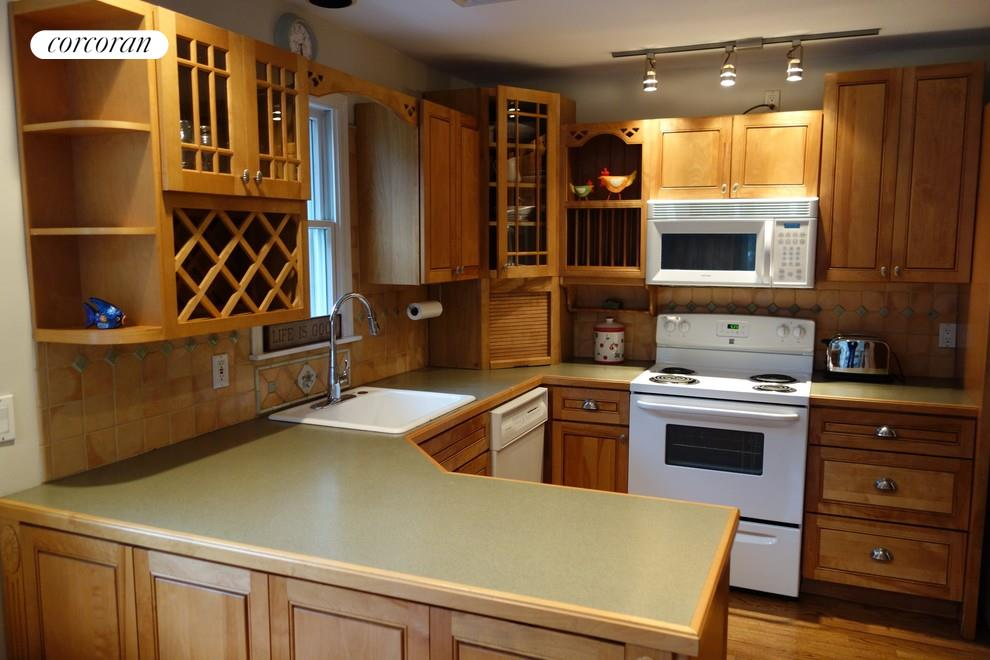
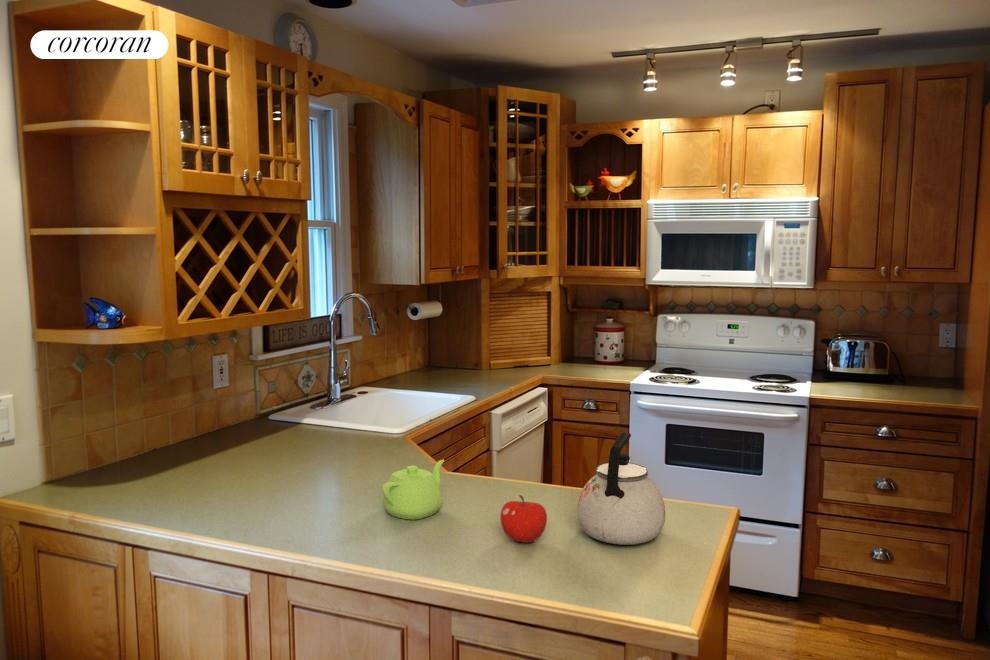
+ teapot (415, 487)
+ fruit (523, 517)
+ kettle (621, 485)
